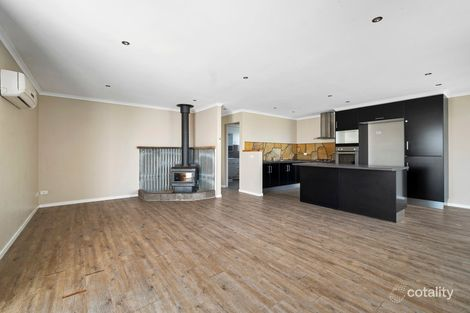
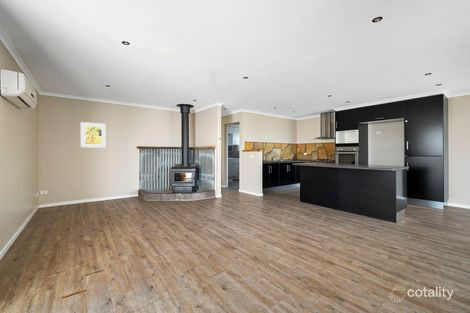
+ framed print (93, 135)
